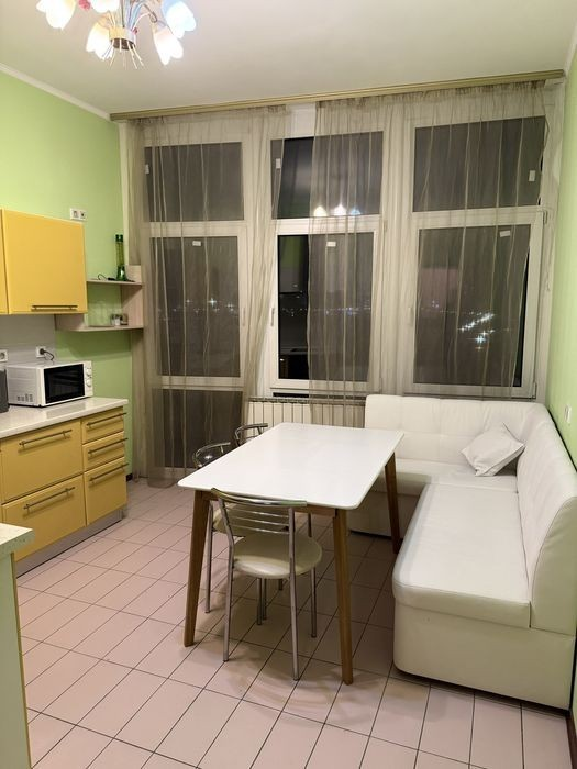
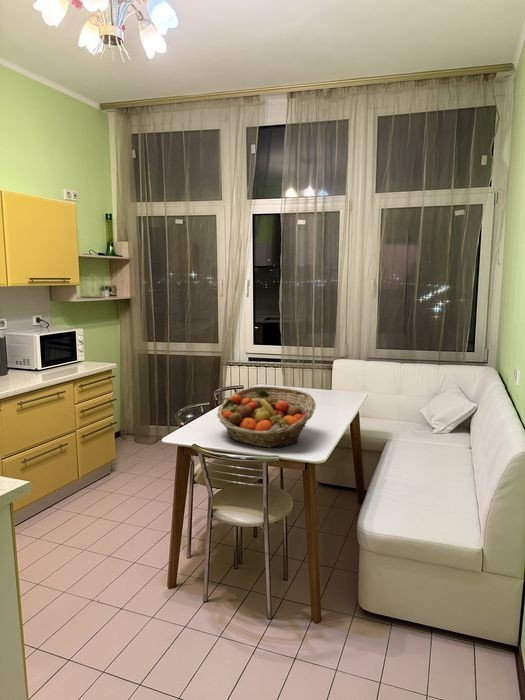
+ fruit basket (265, 415)
